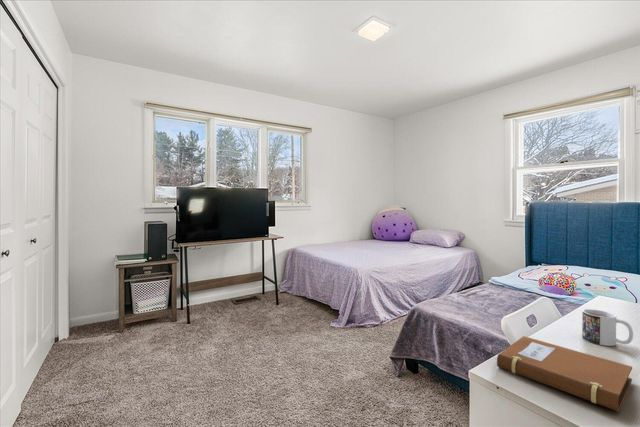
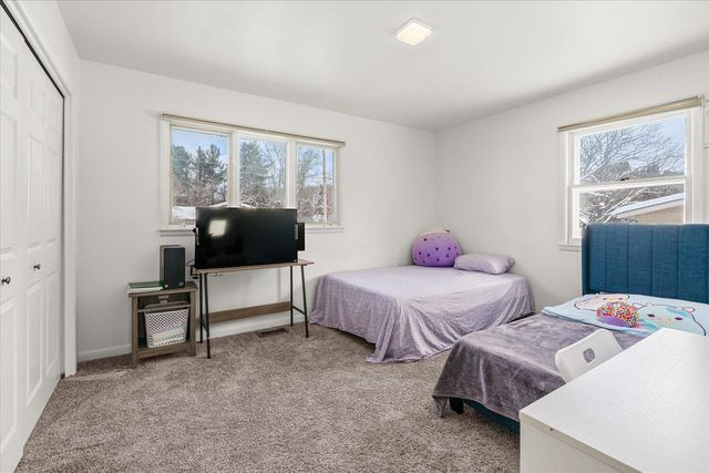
- notebook (558, 366)
- mug (606, 328)
